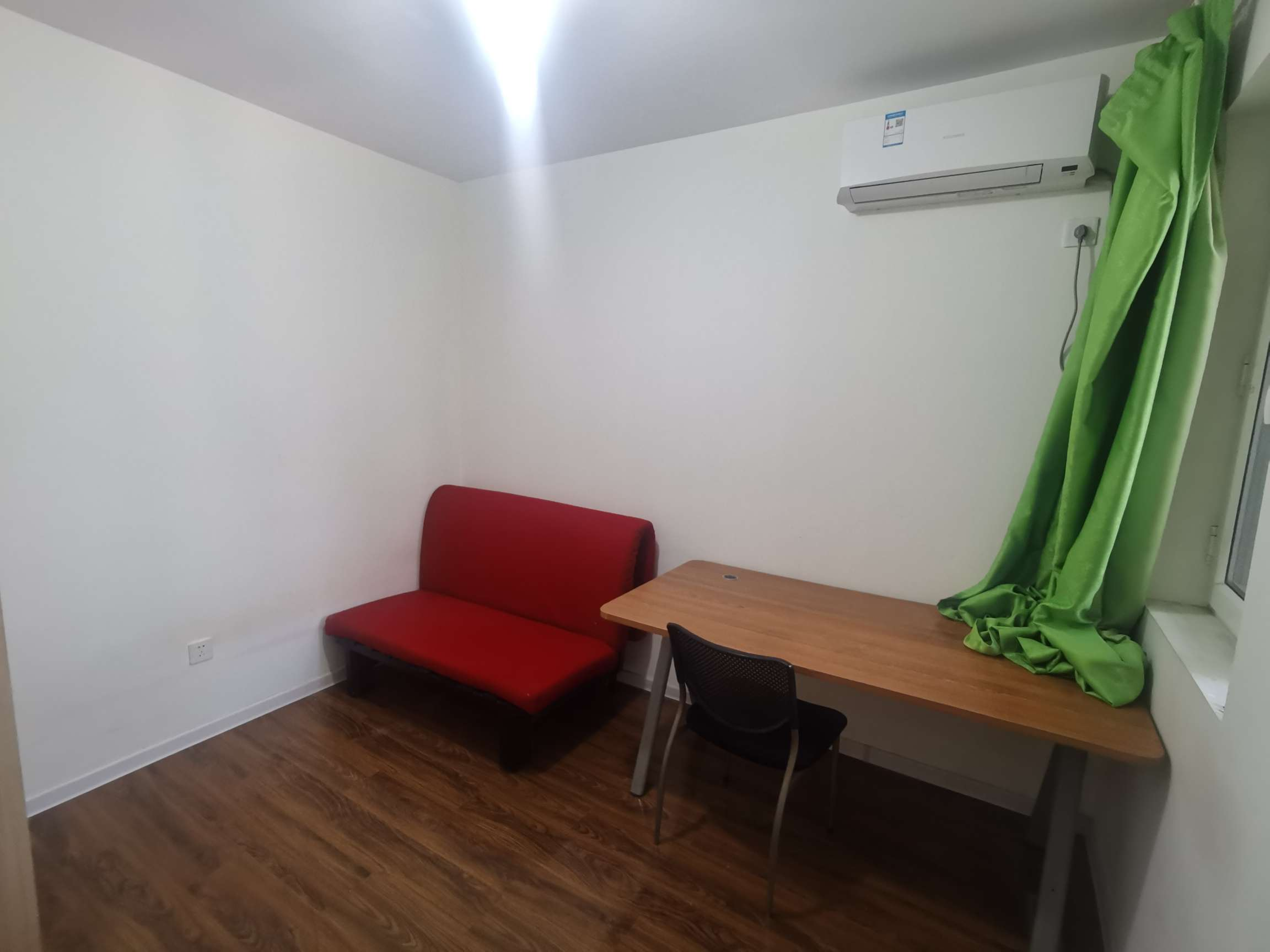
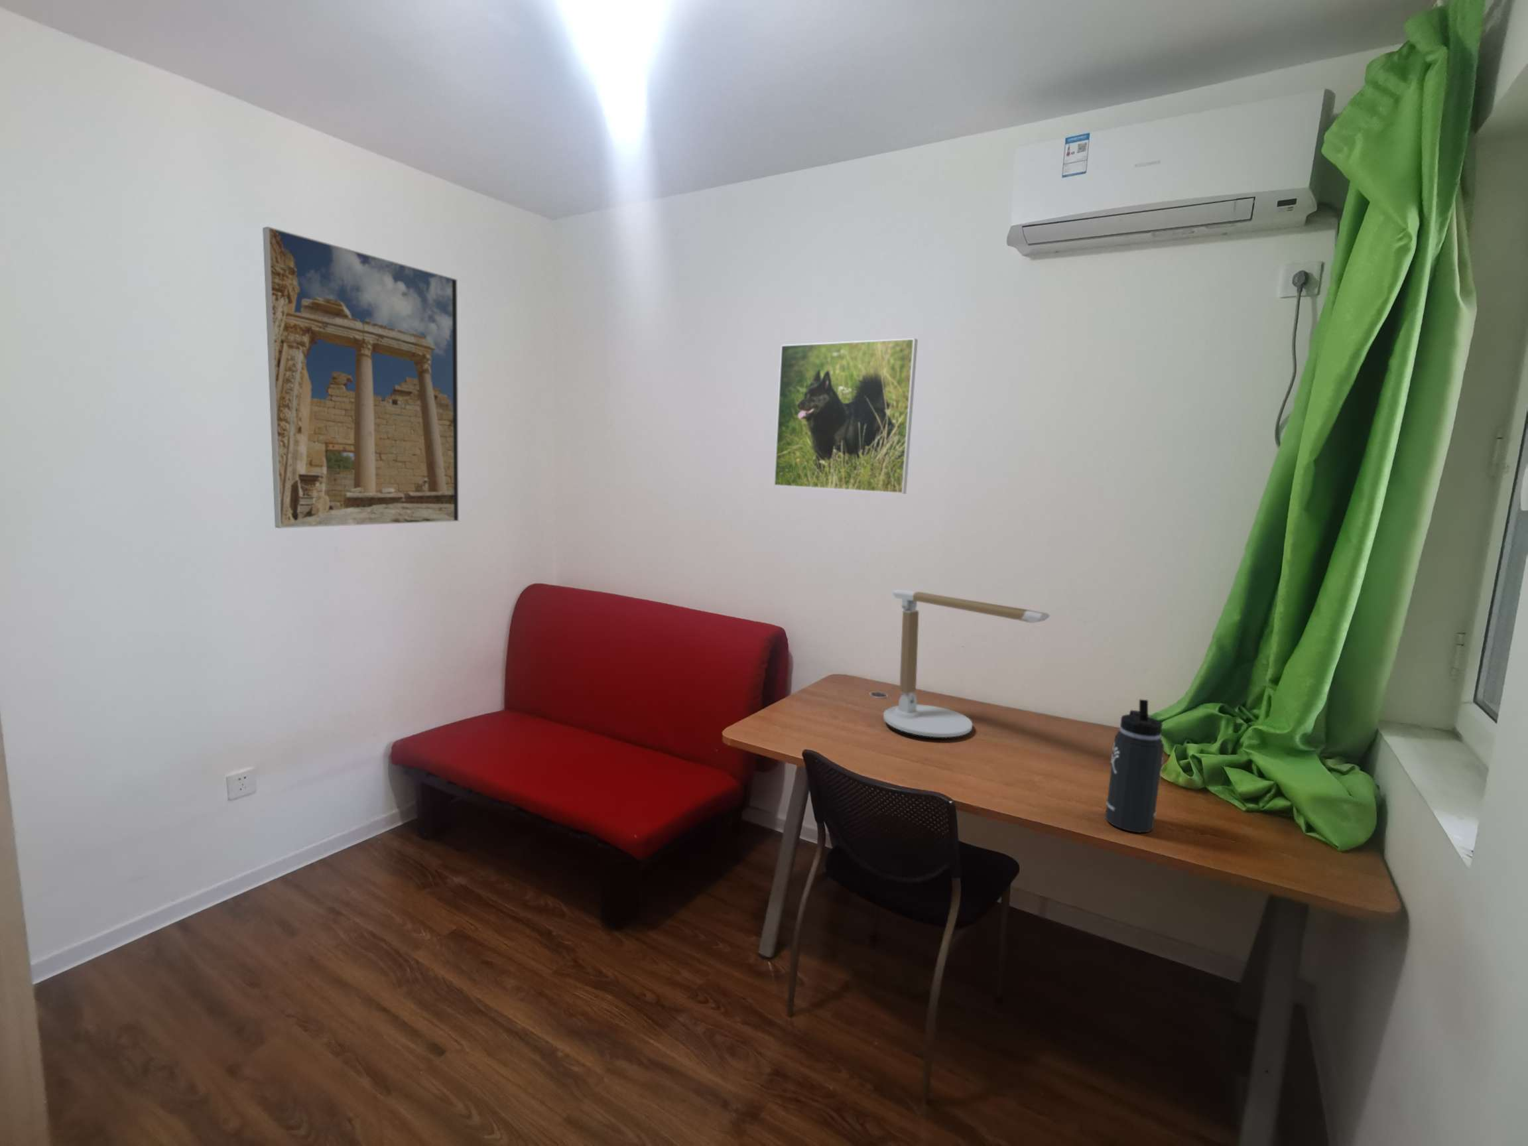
+ thermos bottle (1135, 760)
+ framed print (841, 417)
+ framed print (373, 394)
+ desk lamp (917, 667)
